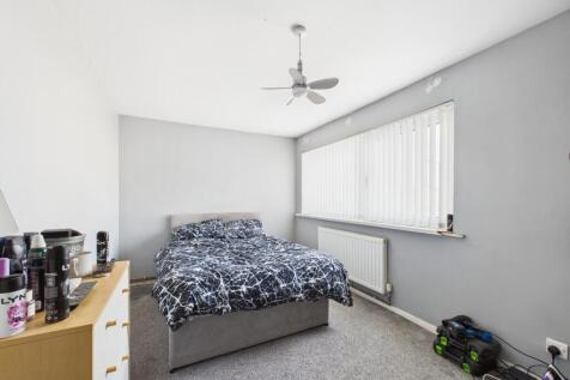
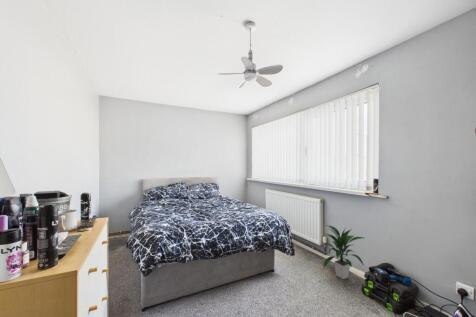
+ indoor plant (340, 250)
